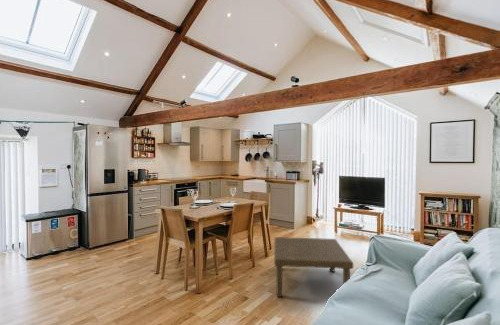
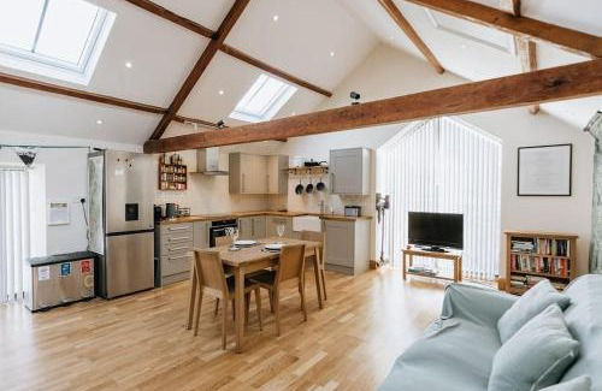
- coffee table (308, 265)
